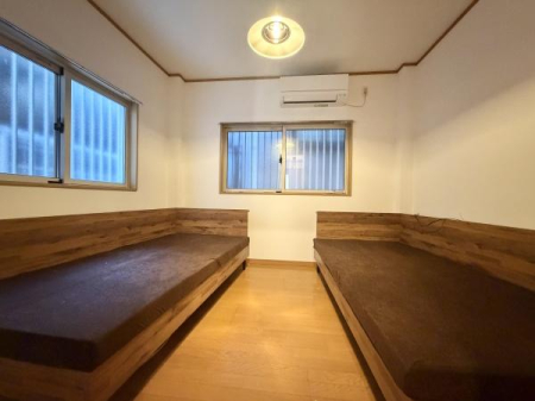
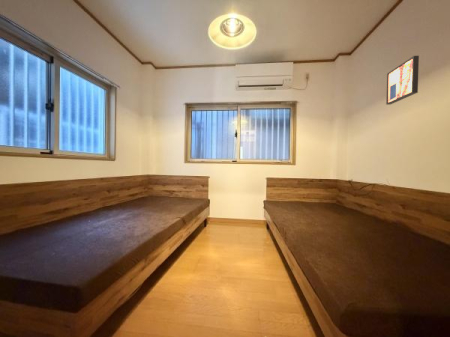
+ wall art (401, 82)
